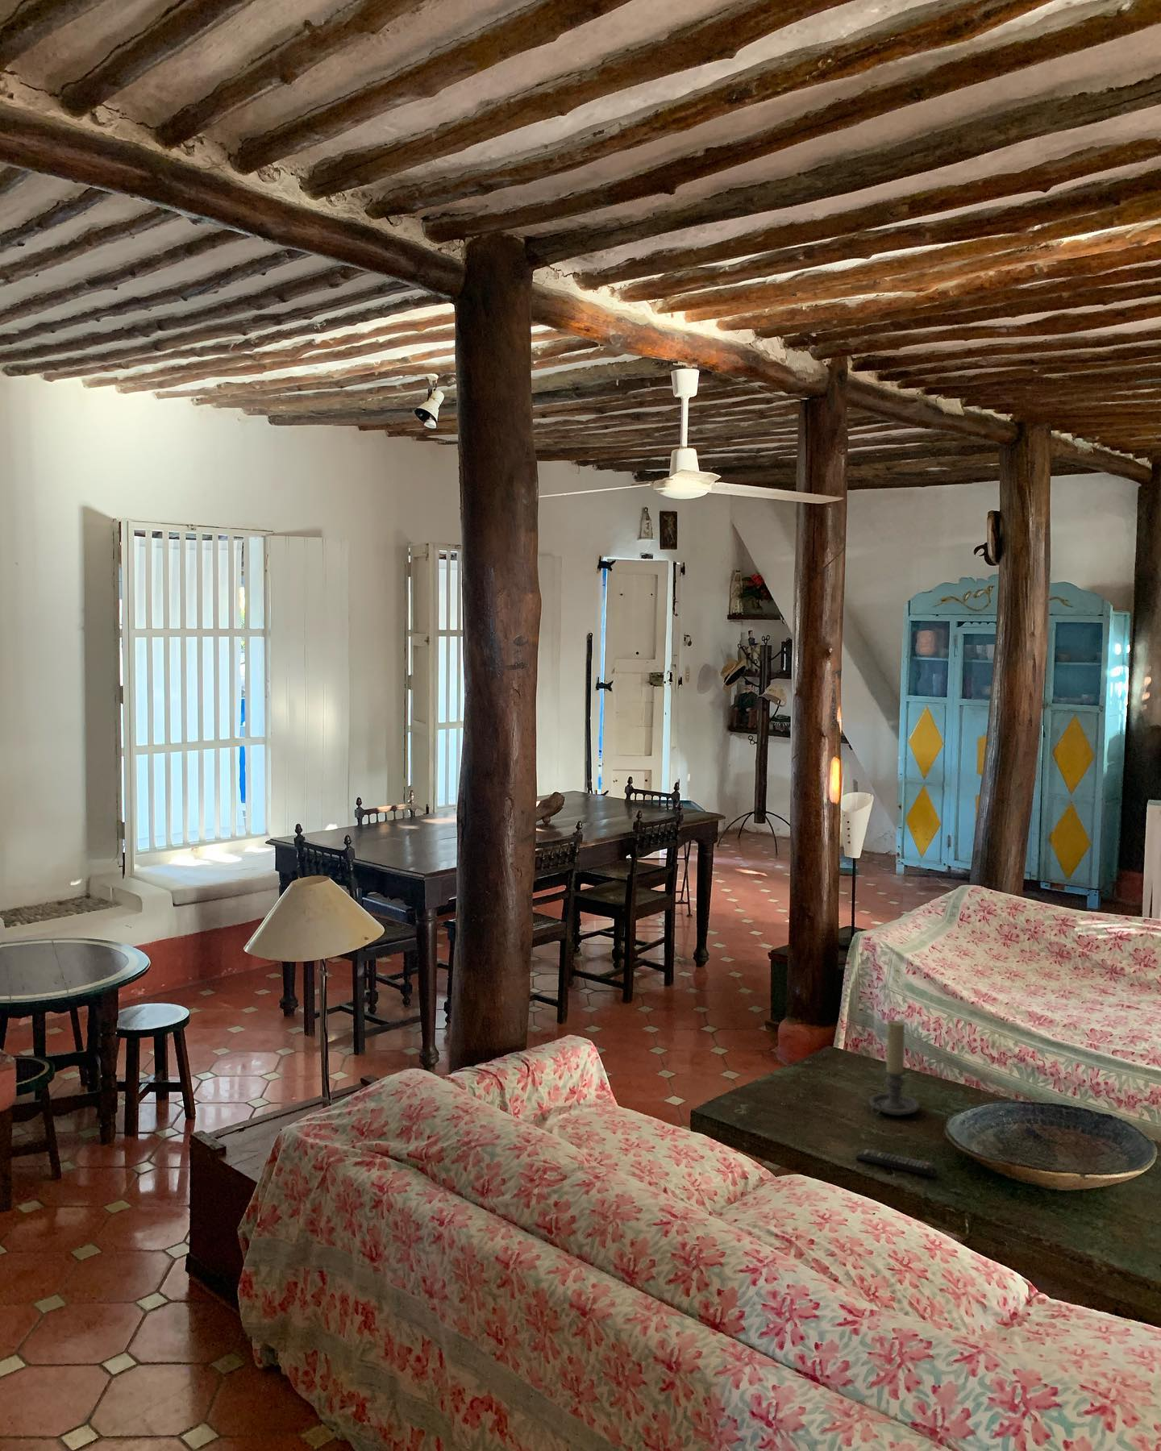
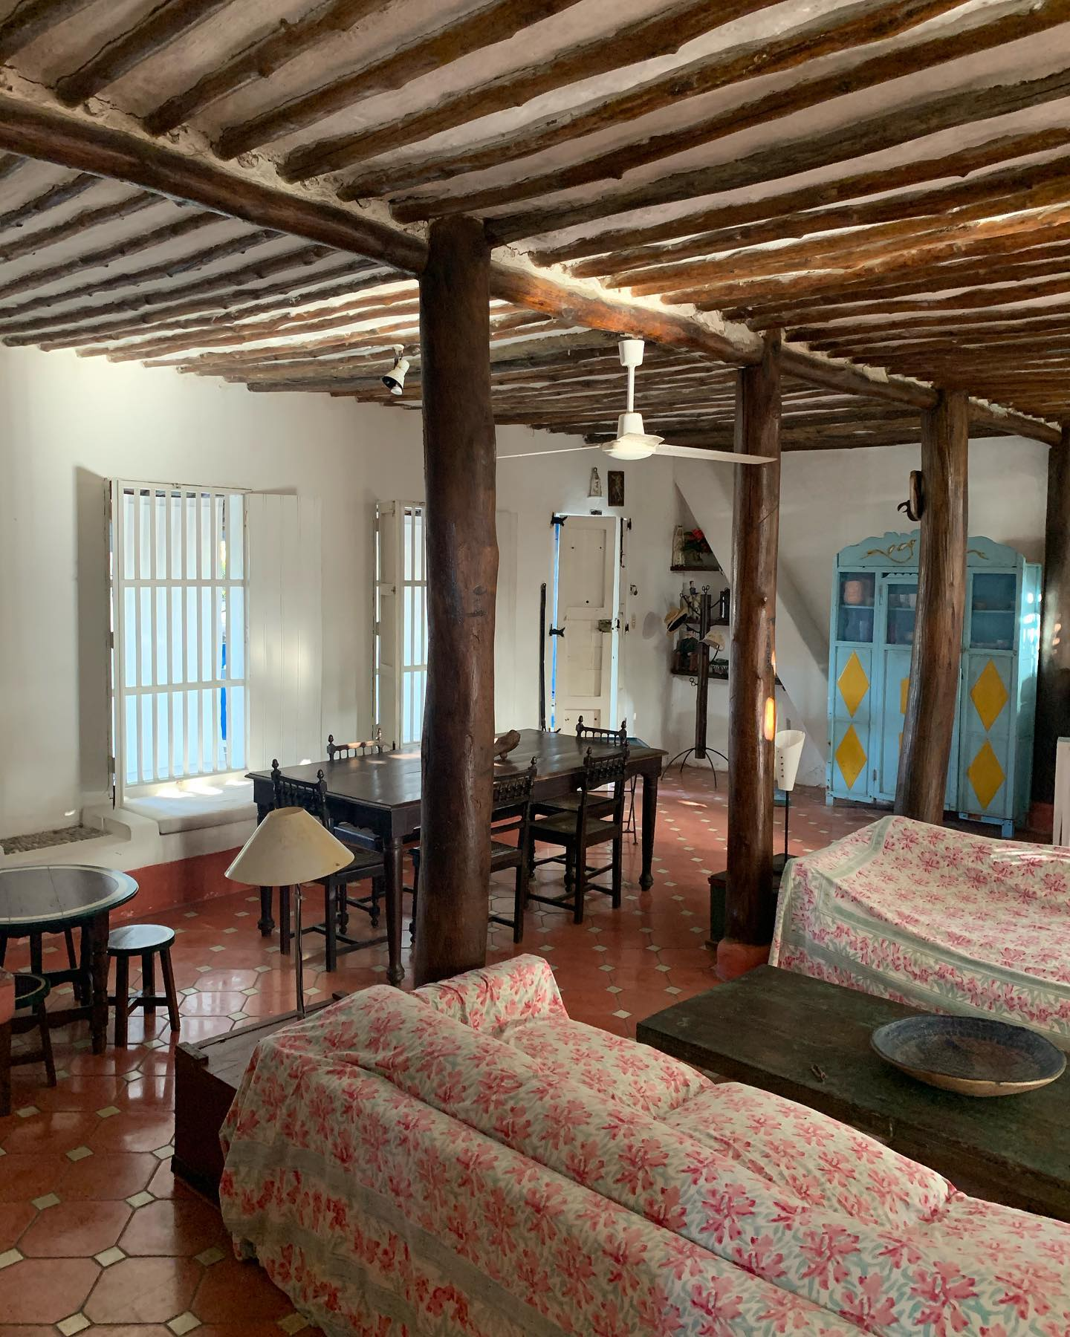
- remote control (896, 1162)
- candle holder (892, 1066)
